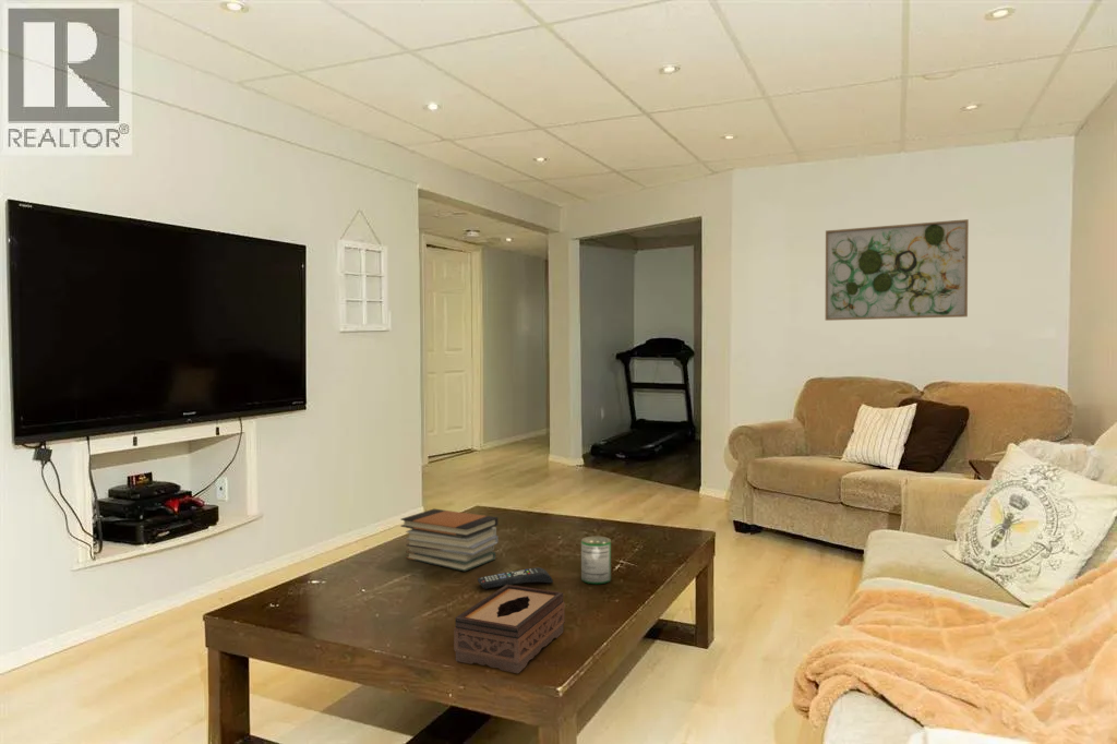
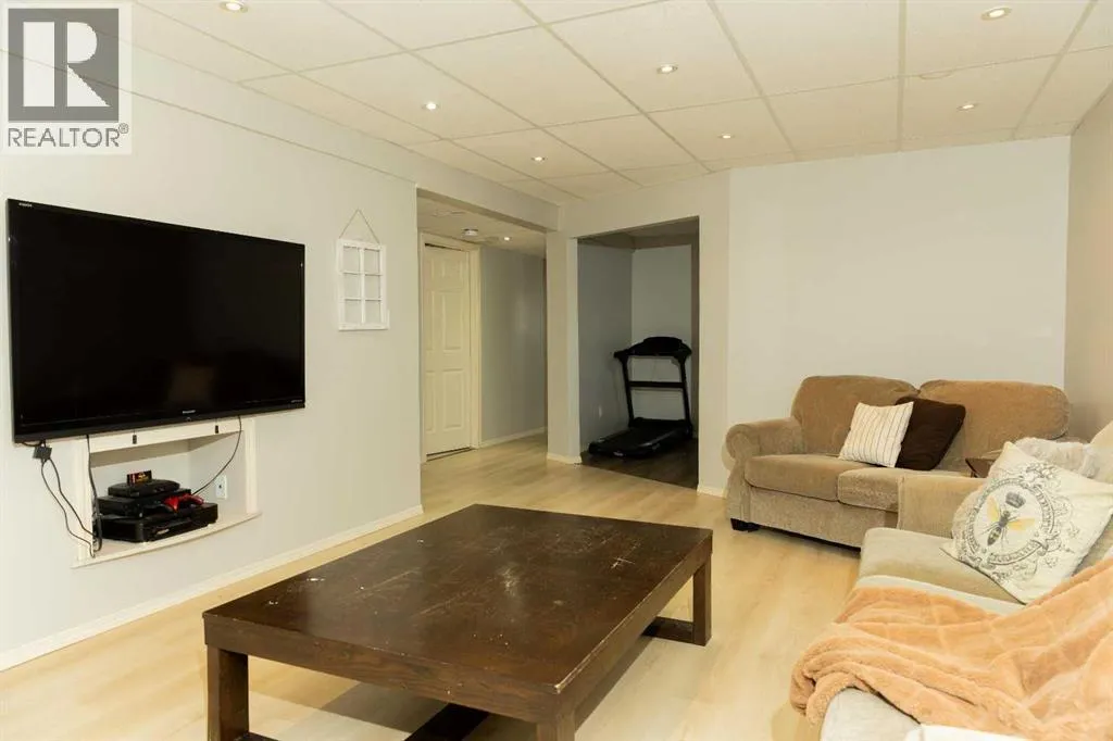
- book stack (451, 538)
- wall art (893, 272)
- tissue box (512, 625)
- remote control (515, 578)
- can (596, 560)
